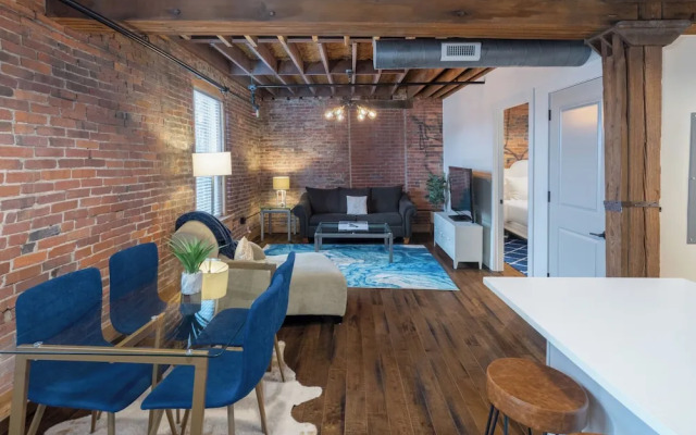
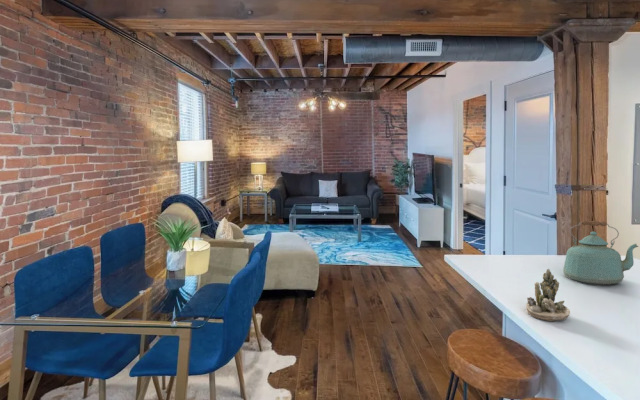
+ kettle (599, 250)
+ succulent planter (547, 292)
